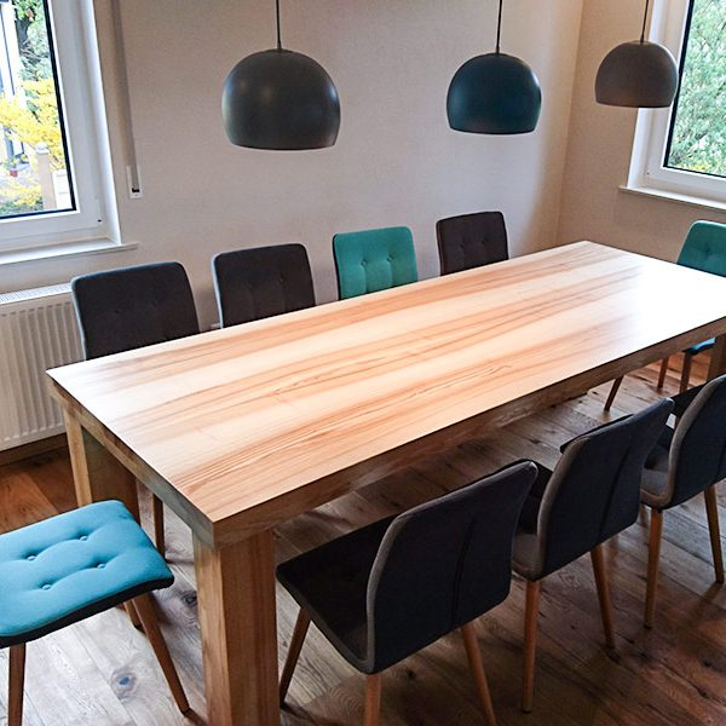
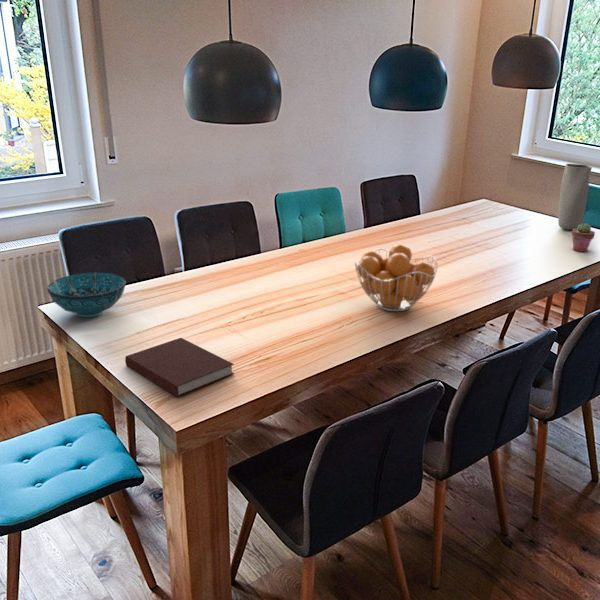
+ vase (573, 197)
+ fruit basket (395, 277)
+ decorative bowl (88, 298)
+ notebook (179, 365)
+ potted succulent (582, 236)
